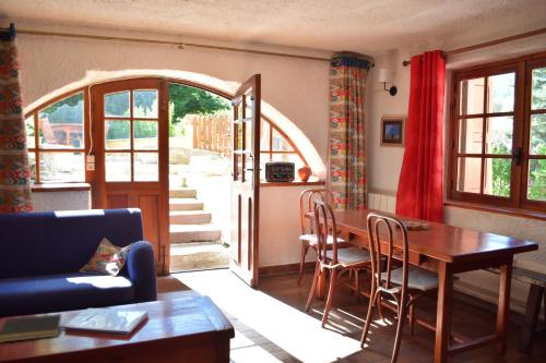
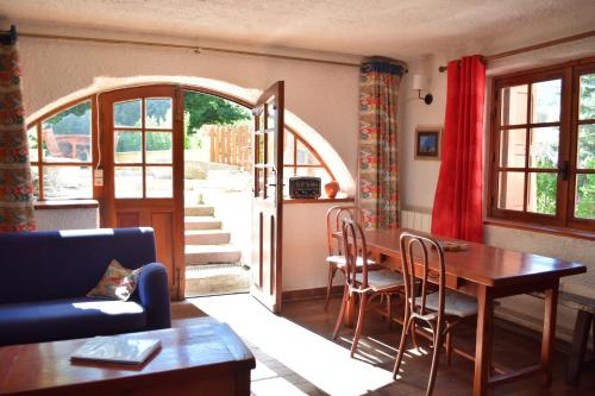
- notepad (31, 327)
